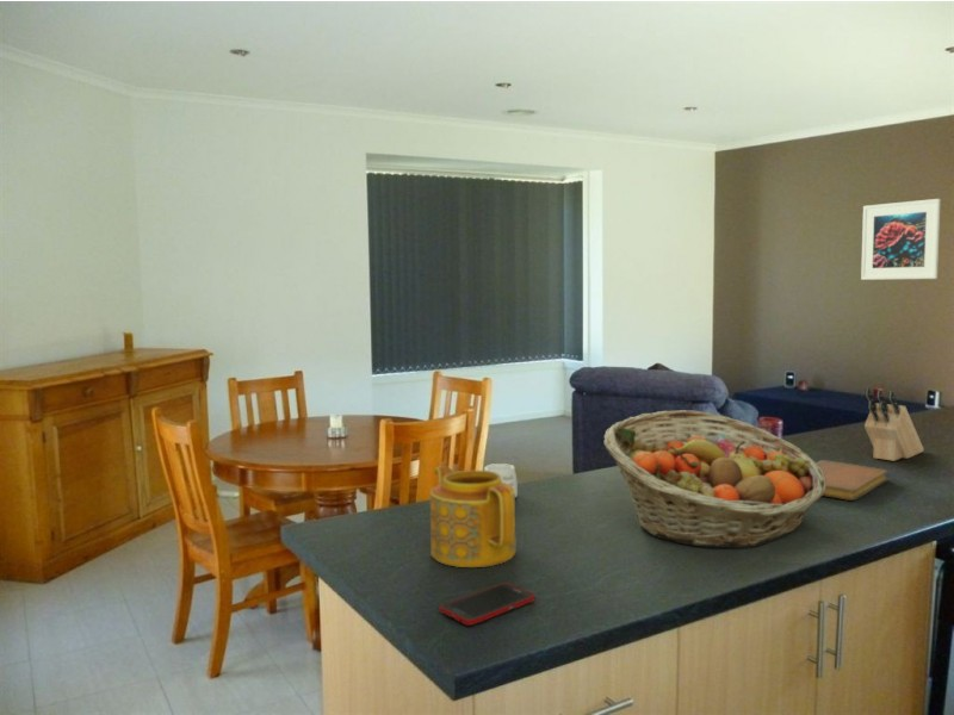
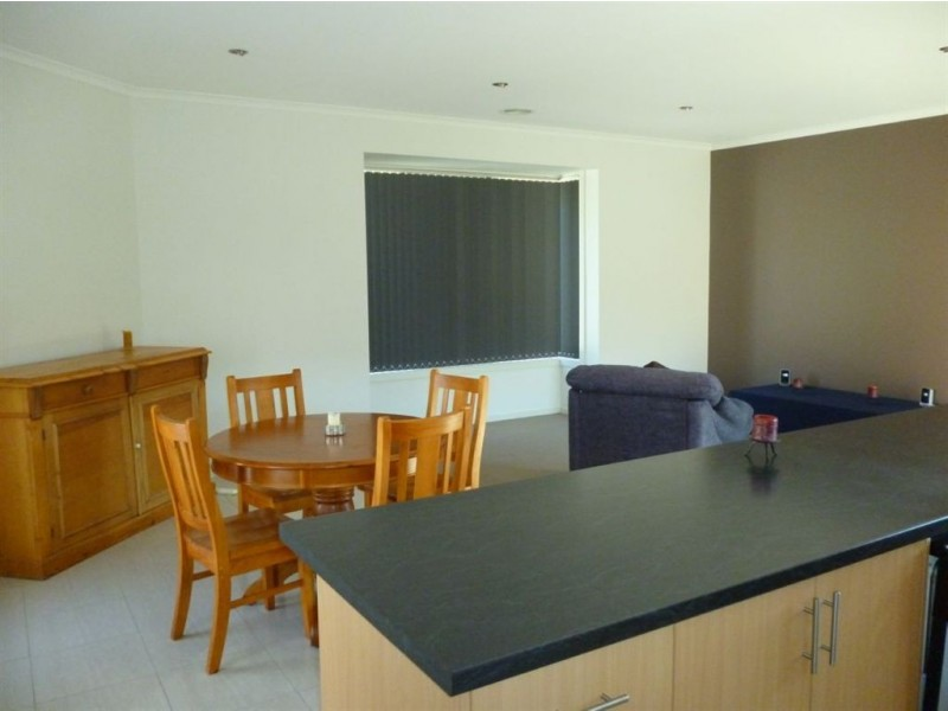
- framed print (898, 241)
- cell phone (488, 603)
- knife block (892, 421)
- mug (502, 481)
- teapot (470, 514)
- fruit basket (713, 473)
- notebook (835, 478)
